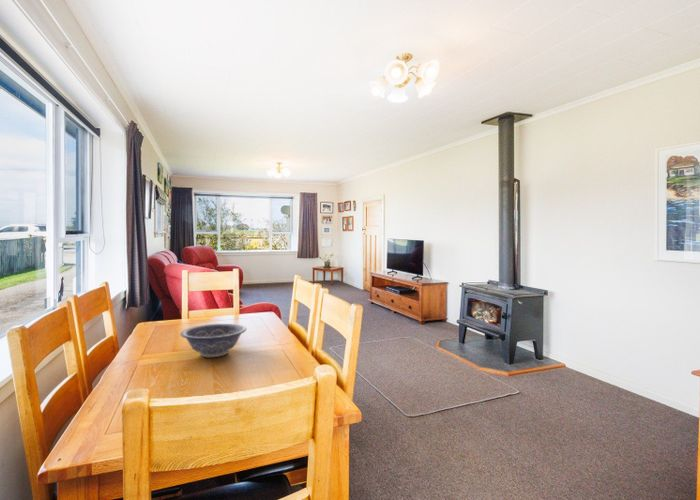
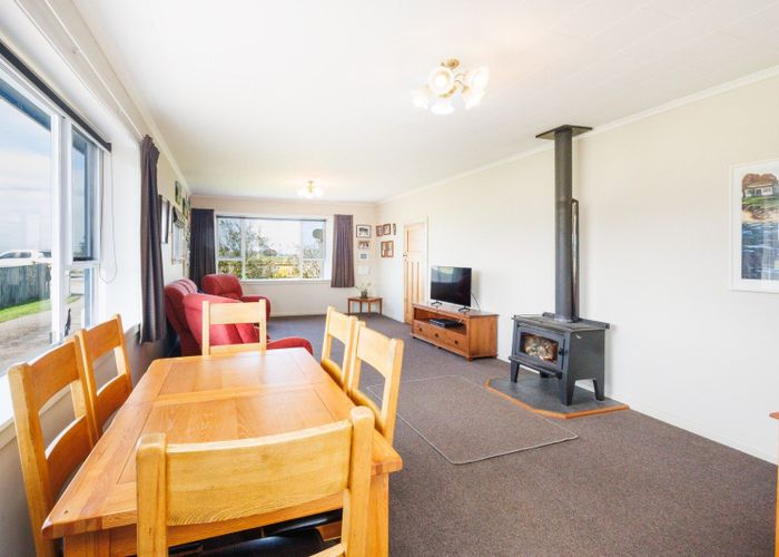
- decorative bowl (214, 341)
